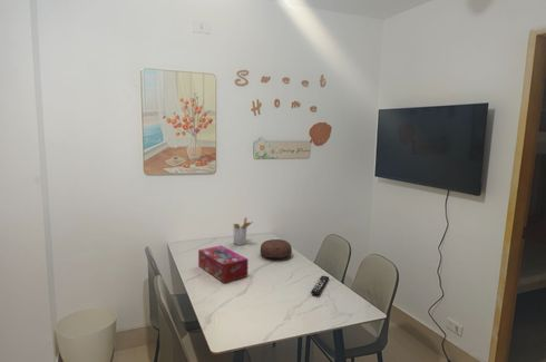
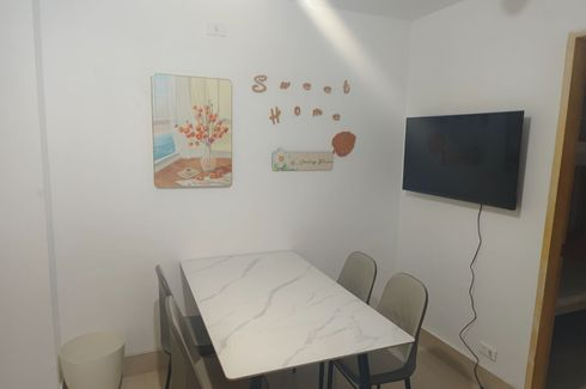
- utensil holder (242, 232)
- remote control (320, 284)
- decorative bowl (275, 247)
- tissue box (222, 262)
